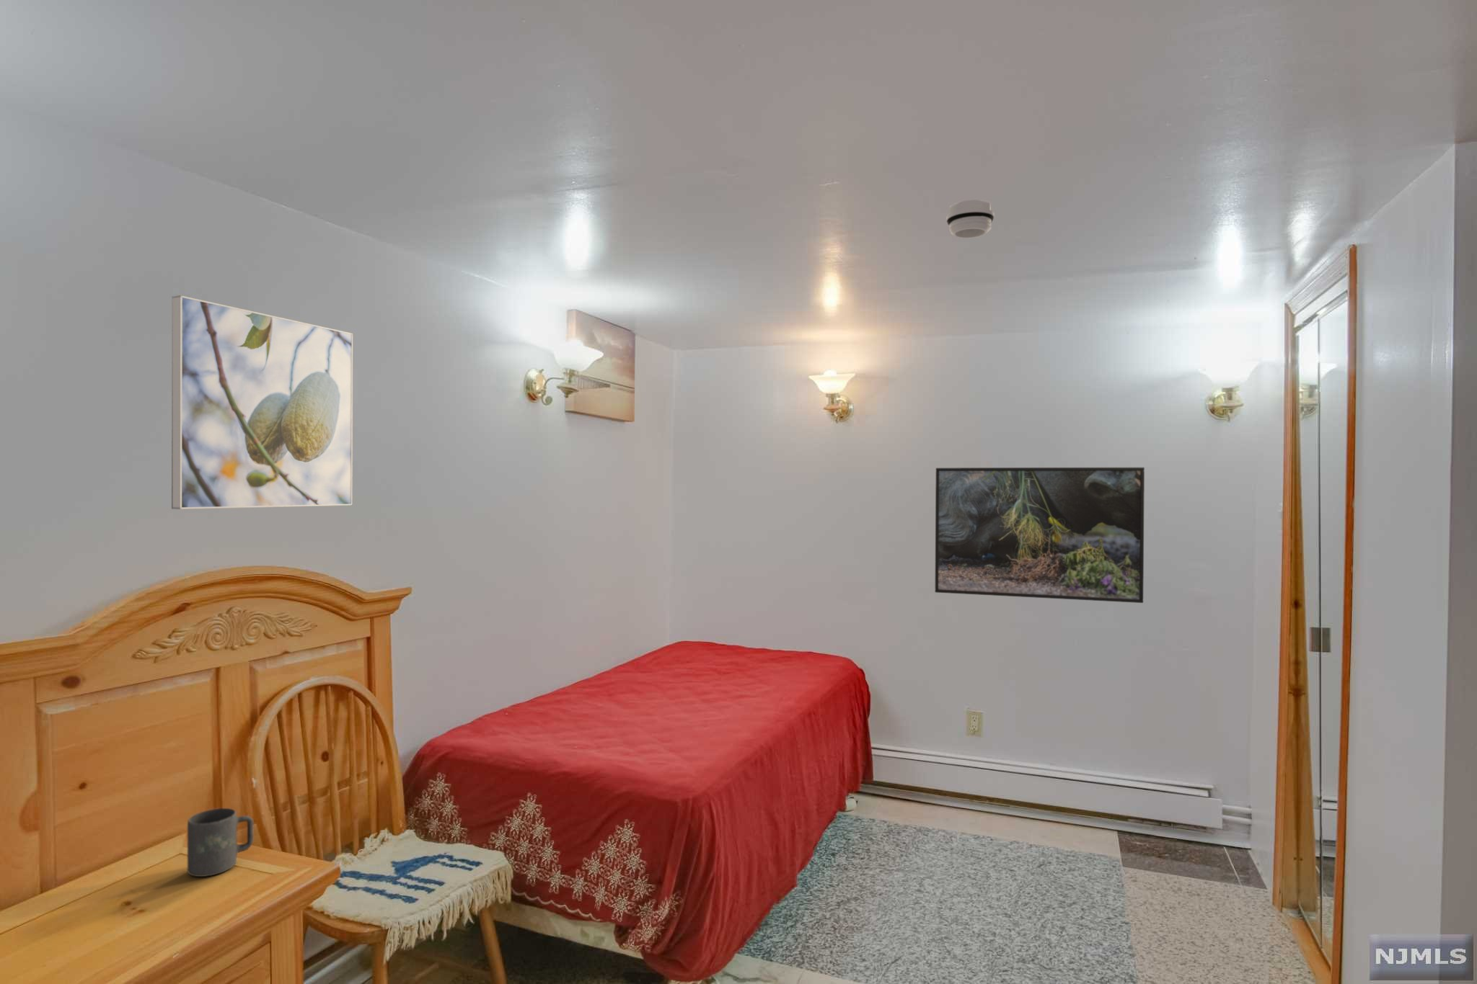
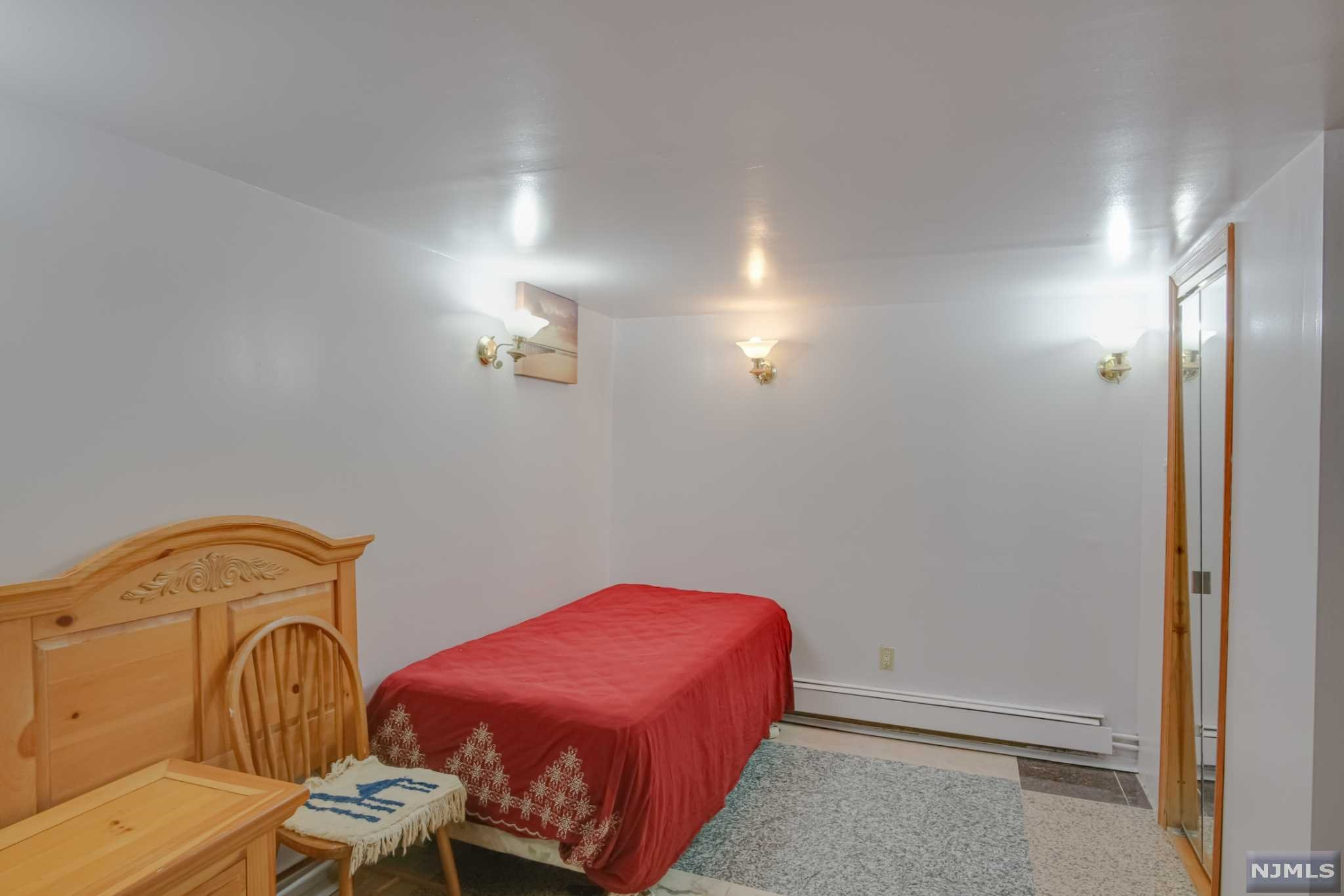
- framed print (271, 412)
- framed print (1035, 533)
- smoke detector (970, 220)
- mug (221, 840)
